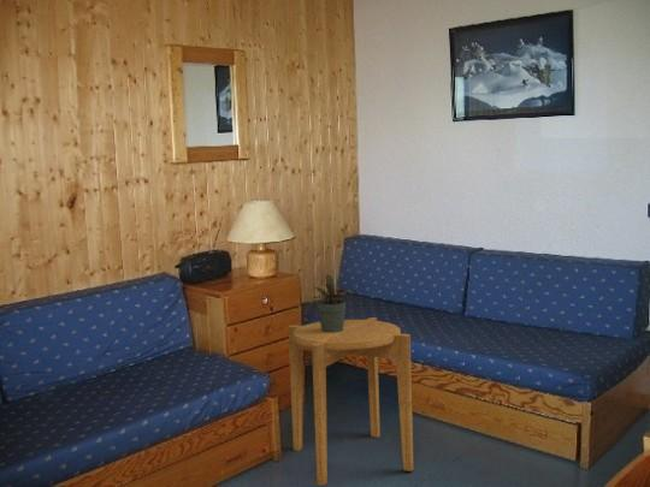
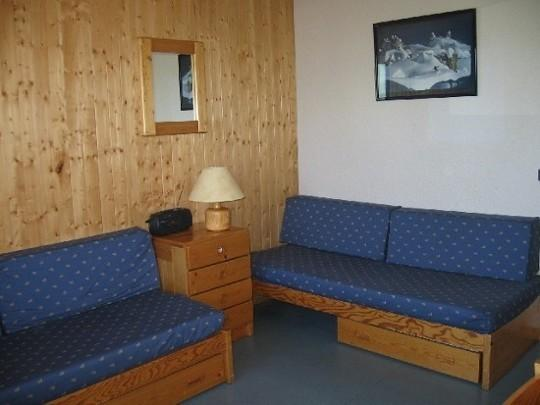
- potted plant (333, 301)
- side table (368, 392)
